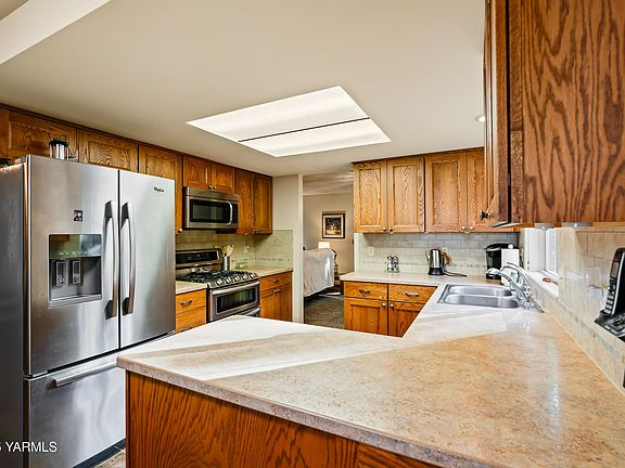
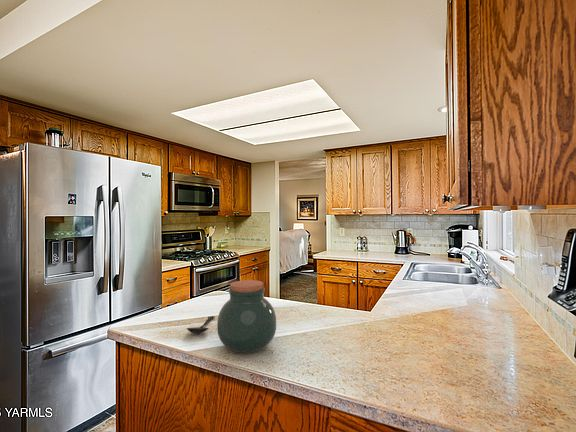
+ spoon (205, 322)
+ jar (247, 315)
